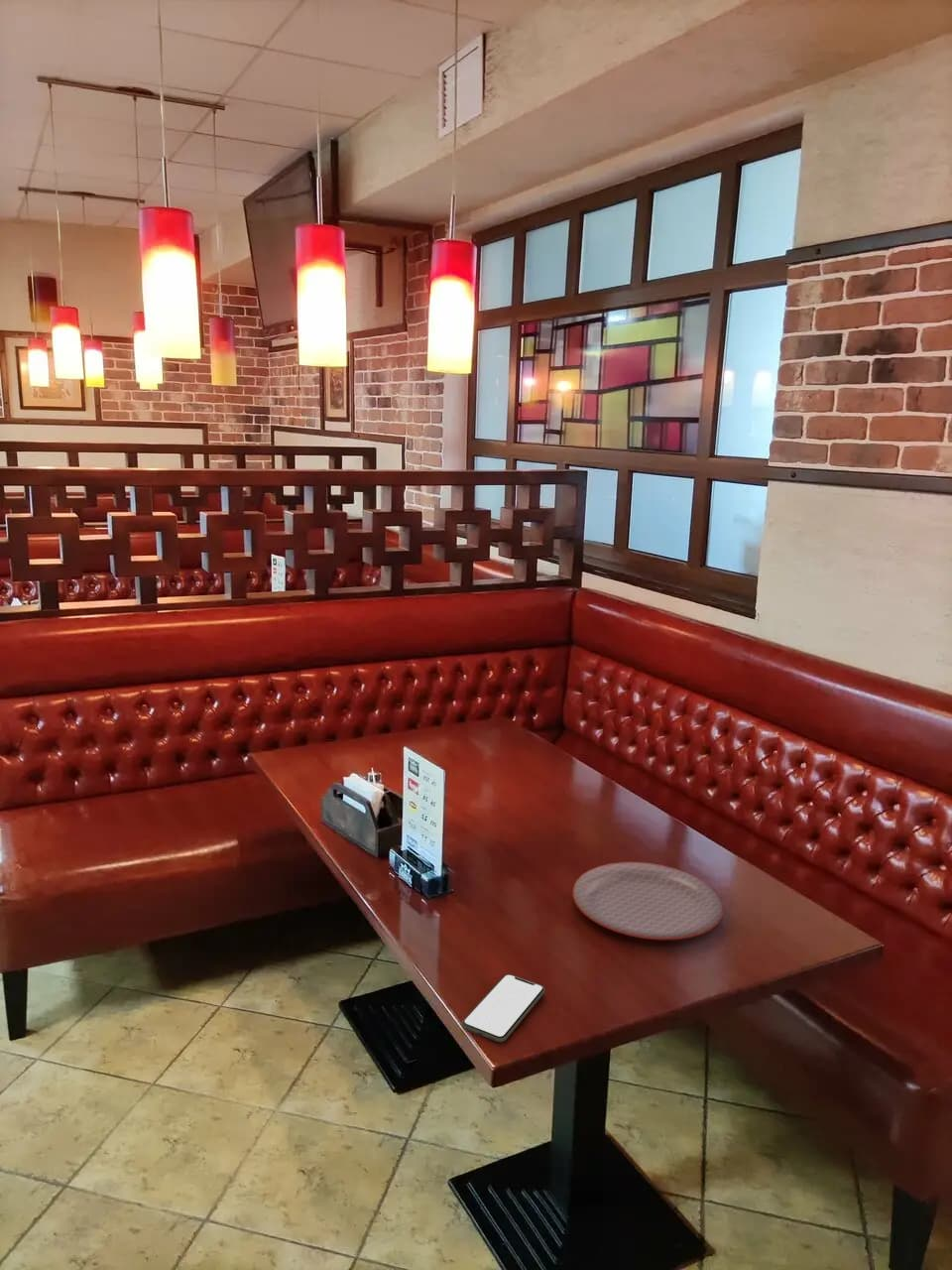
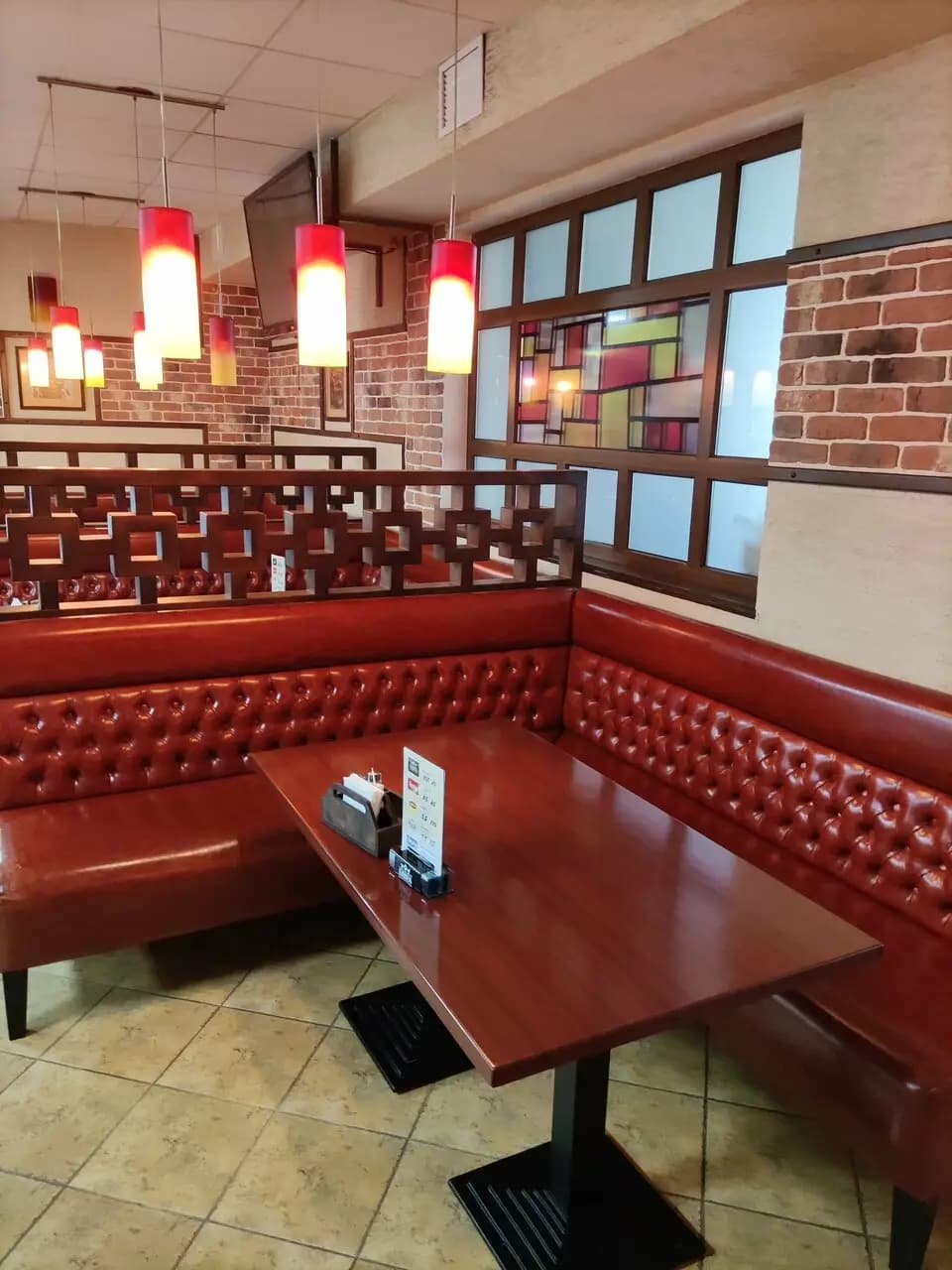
- plate (647, 902)
- smartphone (504, 1006)
